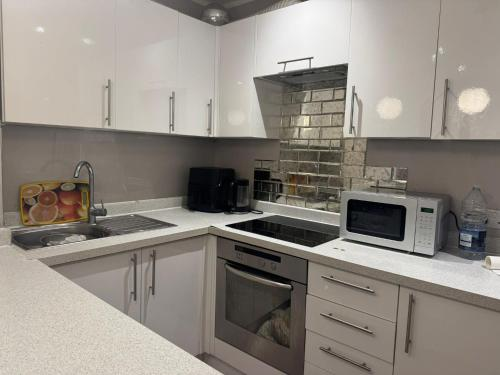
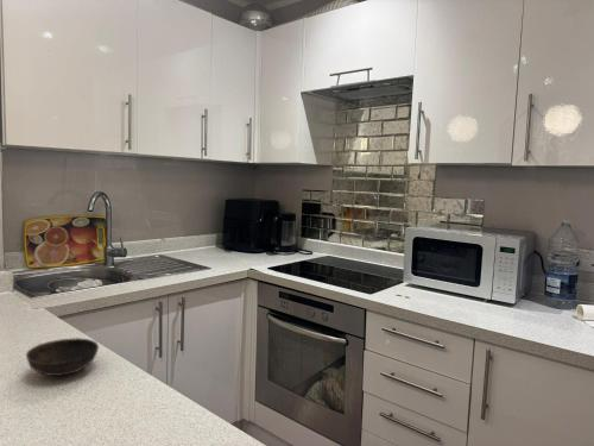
+ bowl (63, 359)
